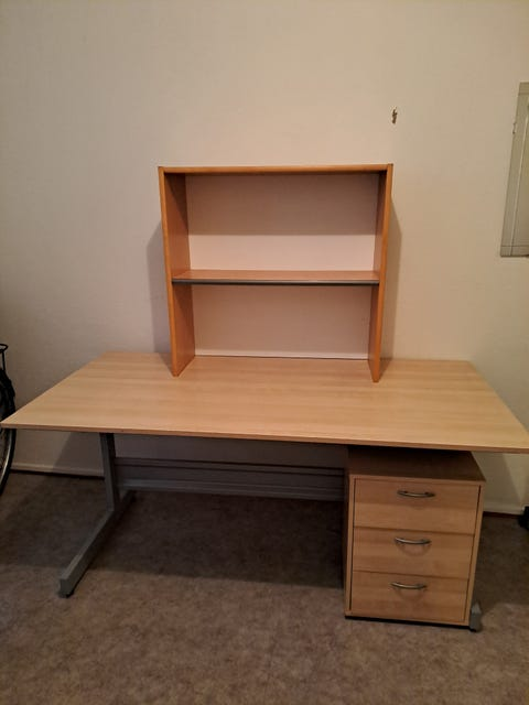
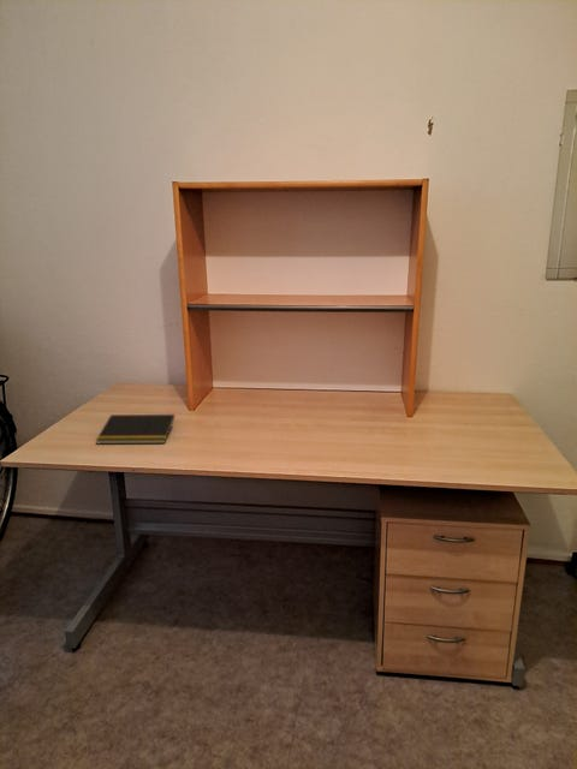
+ notepad (136, 428)
